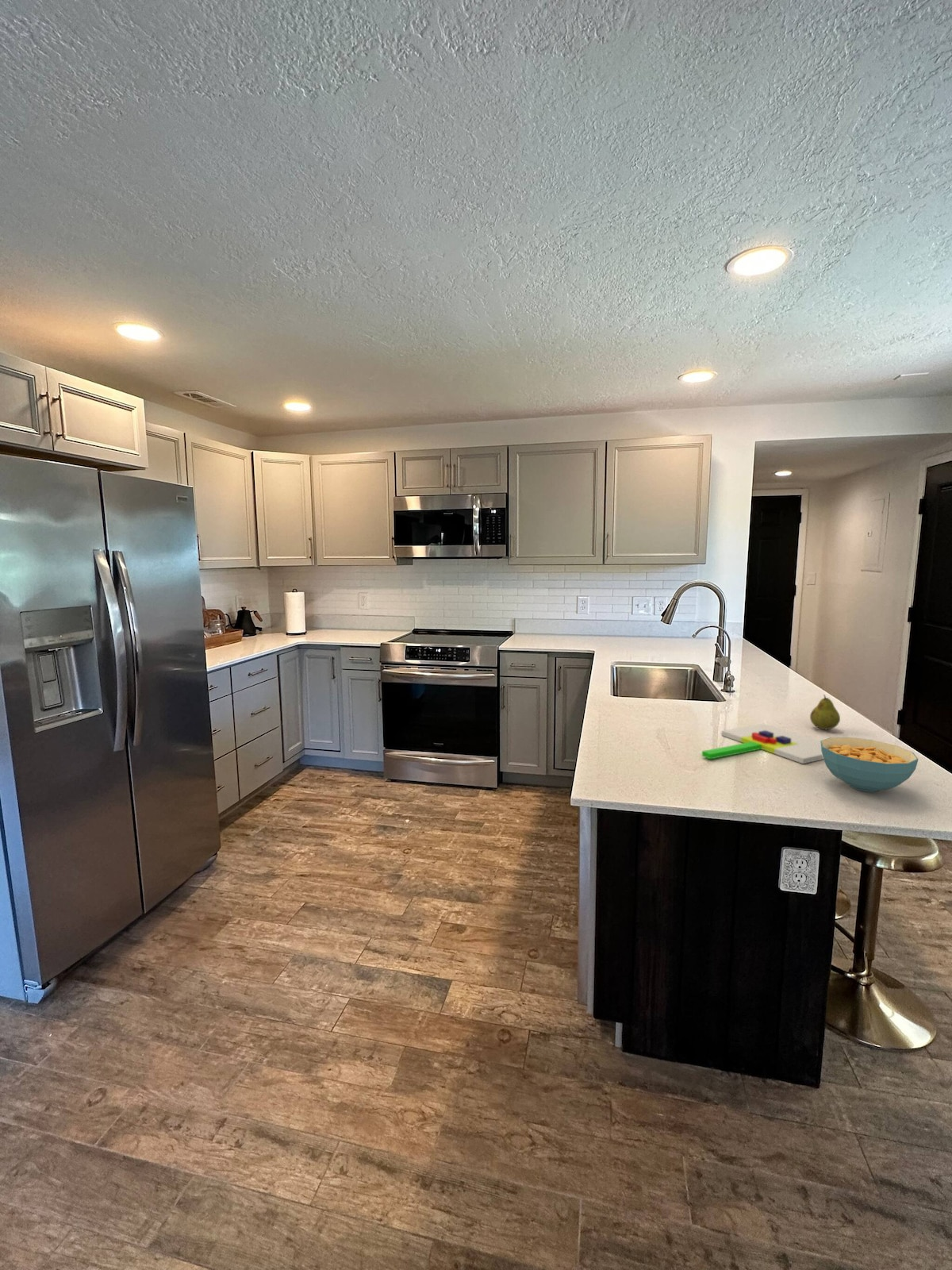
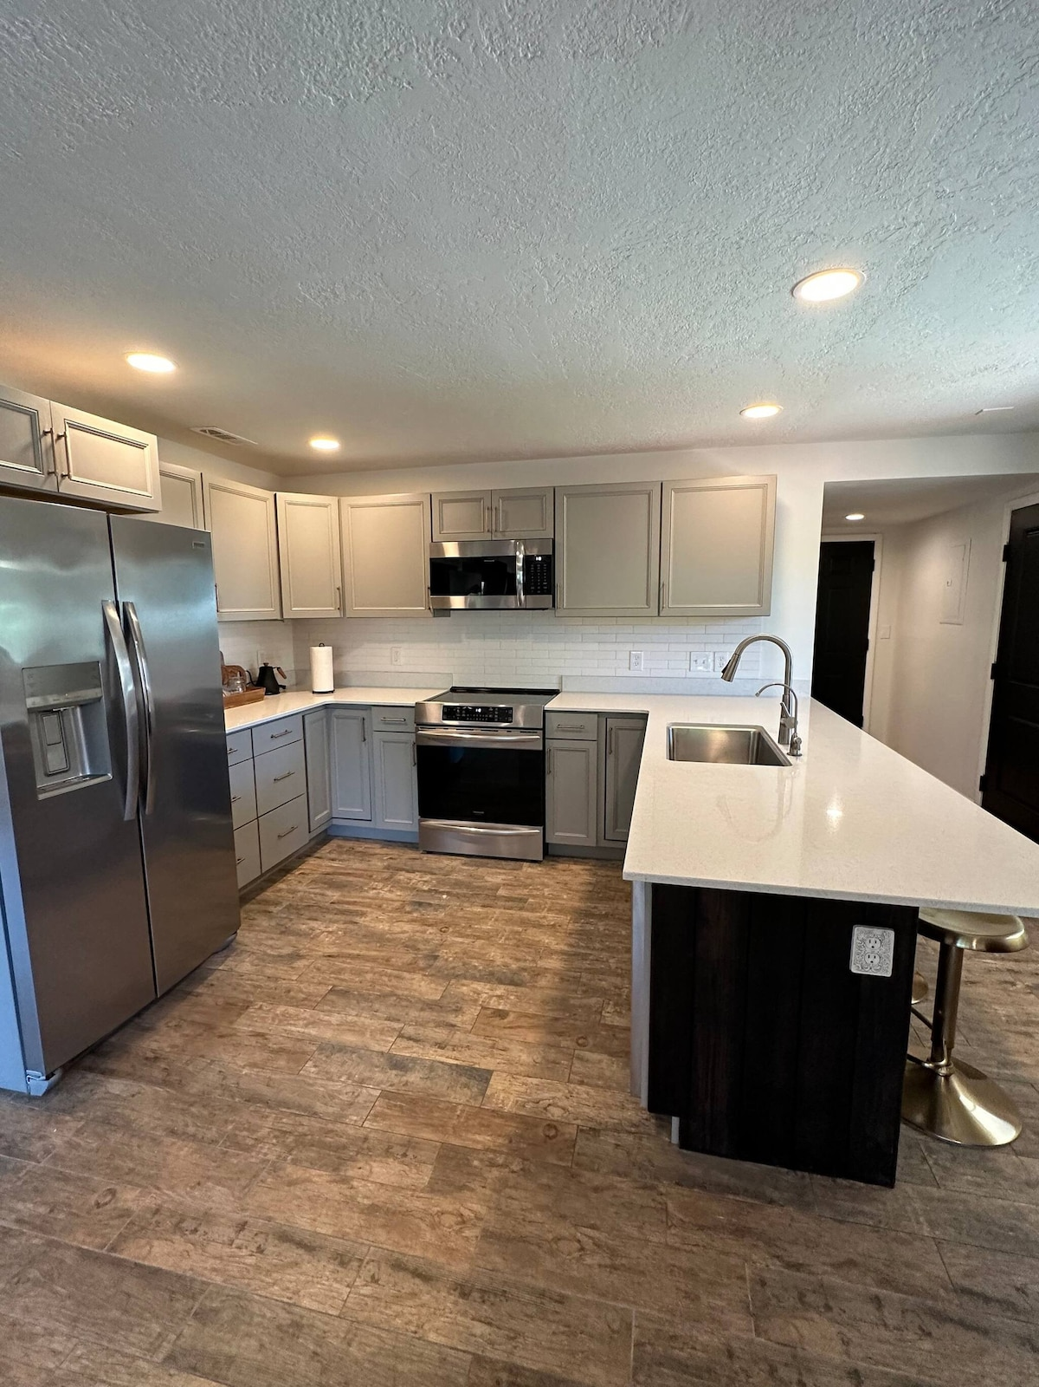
- cereal bowl (865, 768)
- fruit (825, 711)
- chopping board (758, 744)
